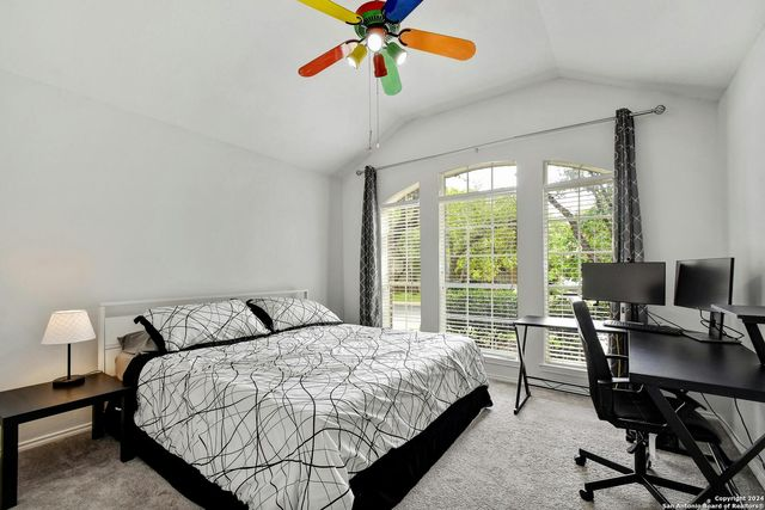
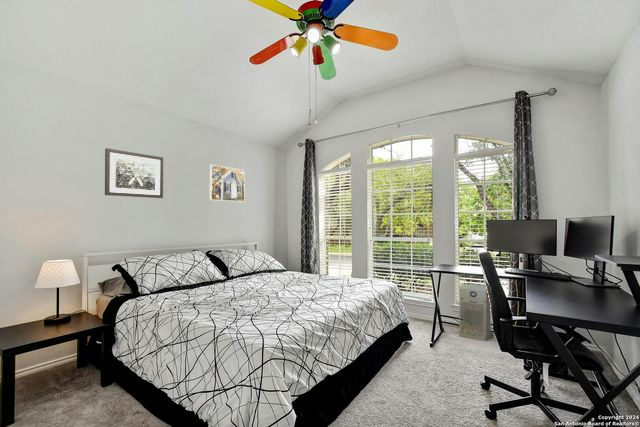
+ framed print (228, 184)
+ fan (474, 310)
+ wall art (136, 175)
